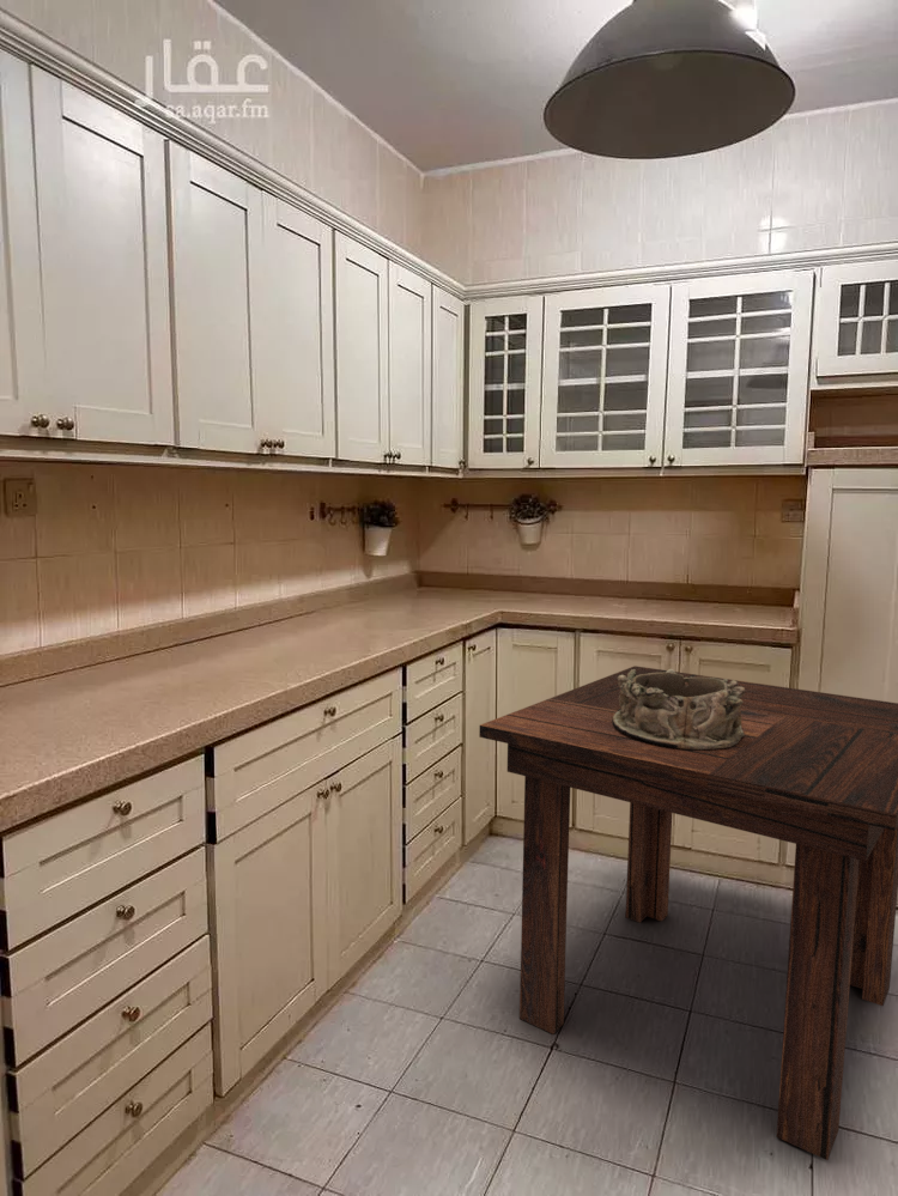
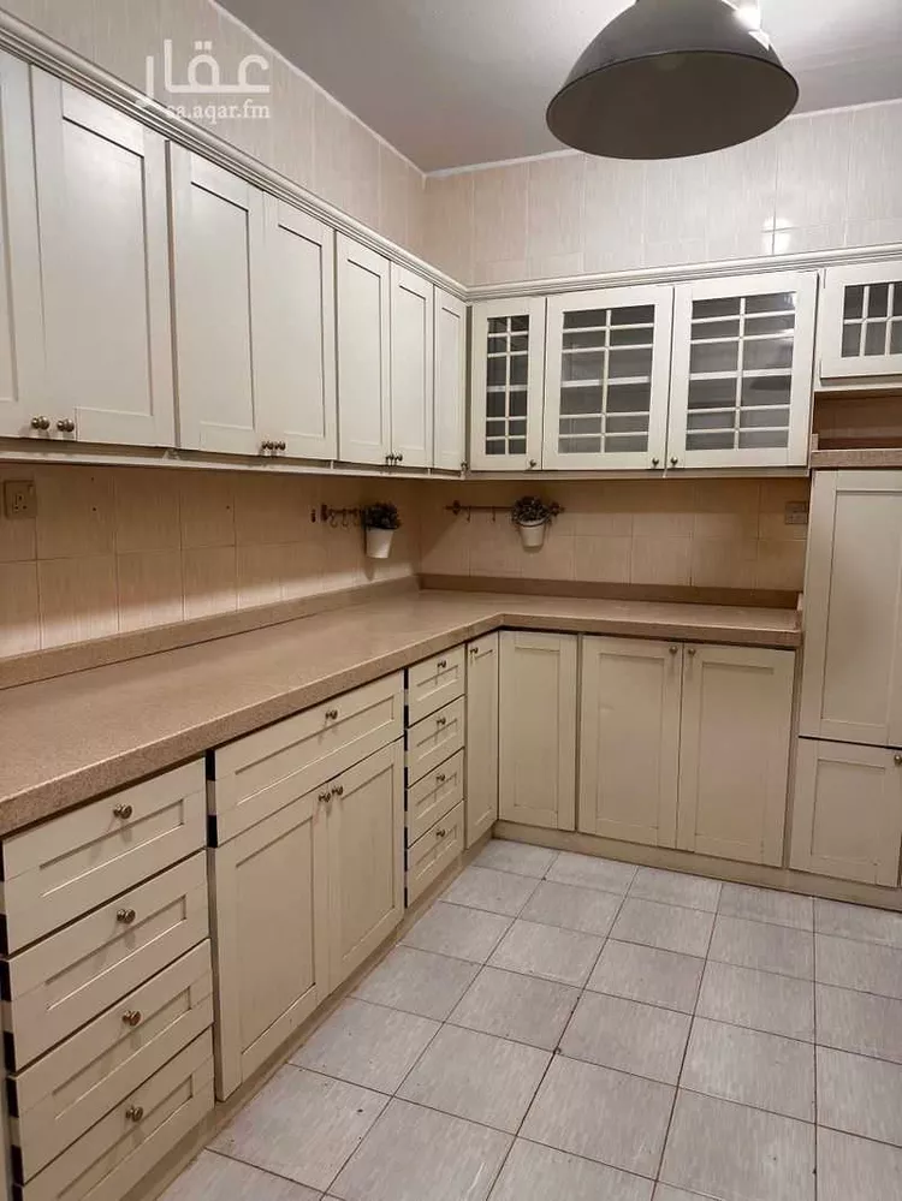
- dining table (727, 826)
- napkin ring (678, 702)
